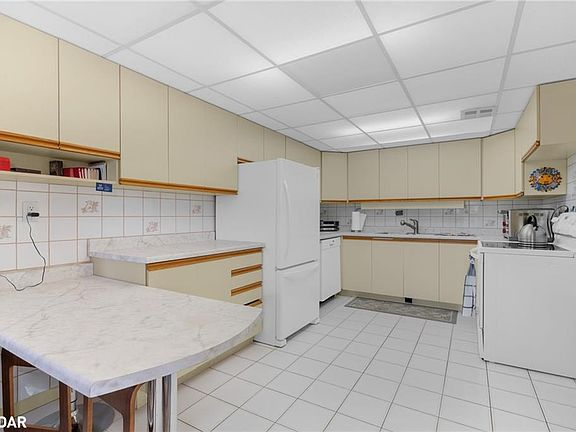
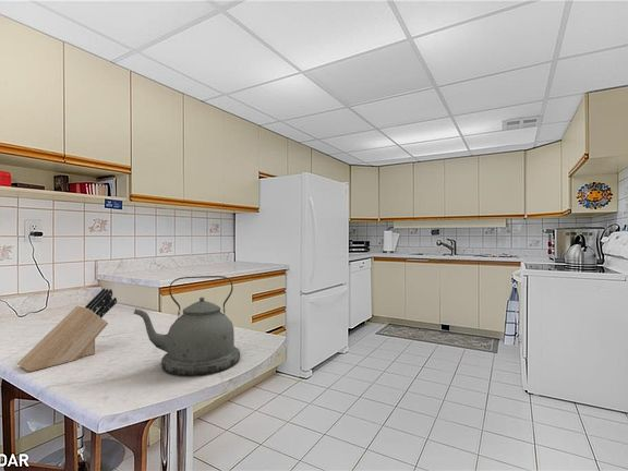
+ knife block (72, 324)
+ kettle (196, 319)
